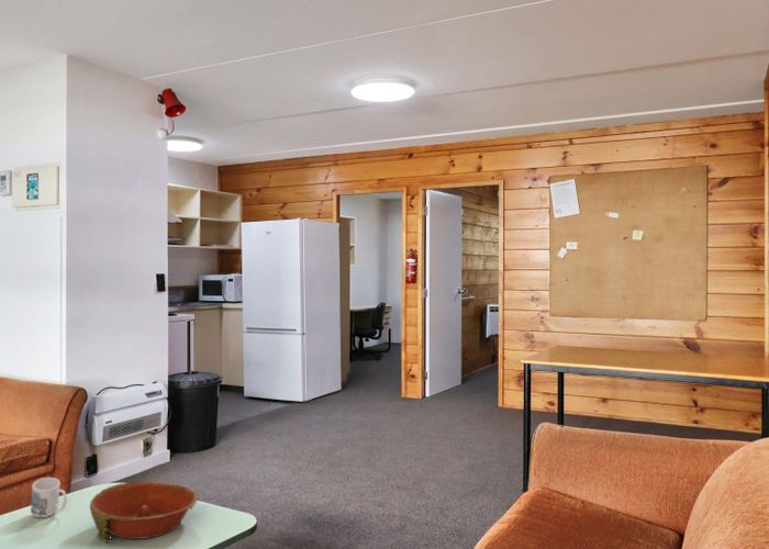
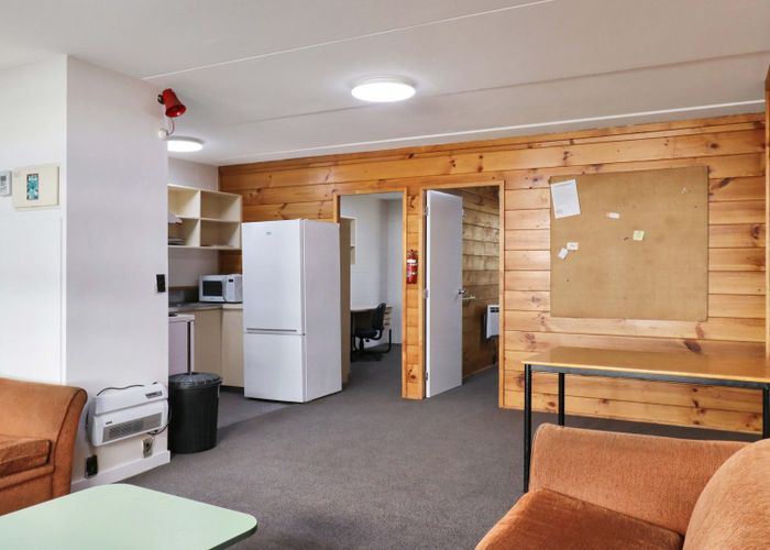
- bowl (145, 509)
- mug (49, 496)
